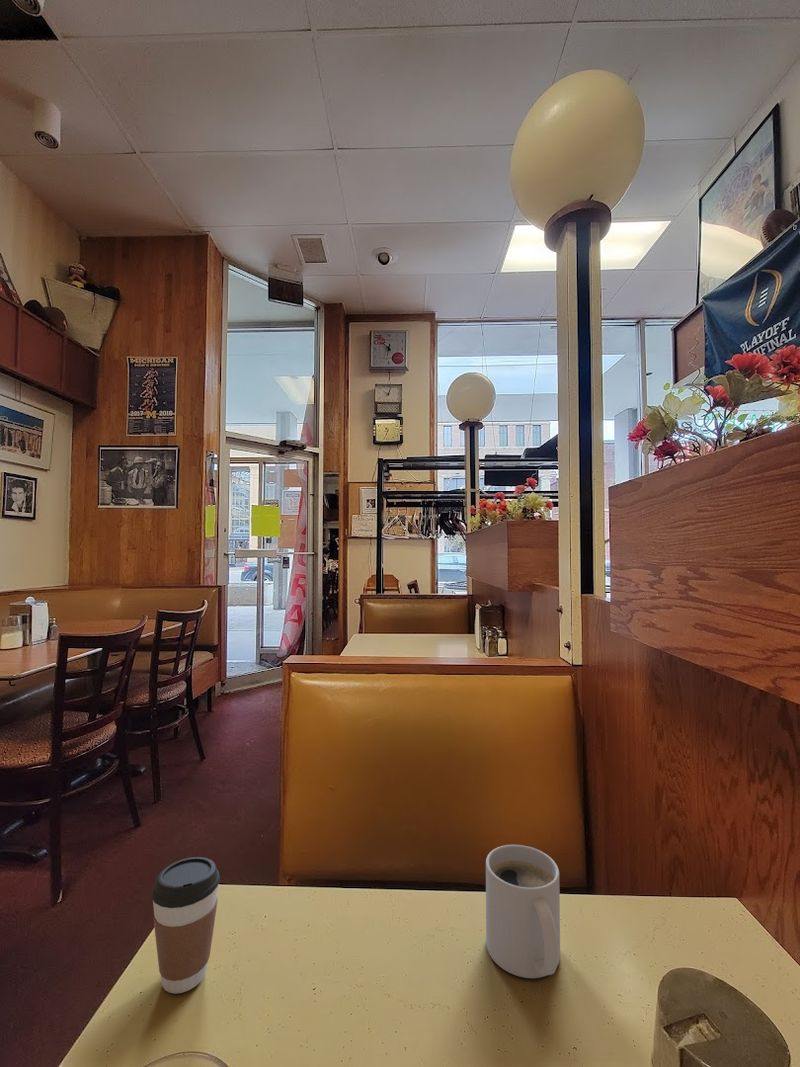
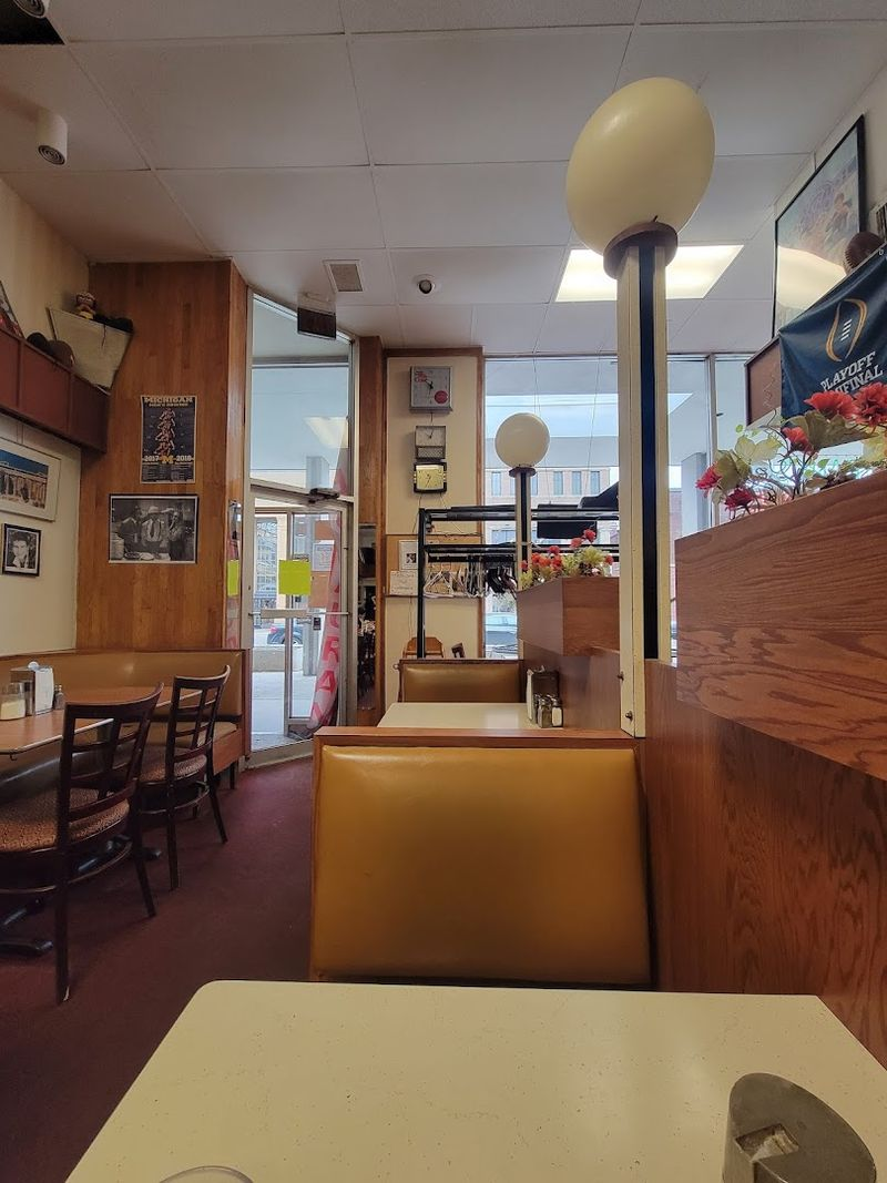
- coffee cup (185, 923)
- mug (523, 912)
